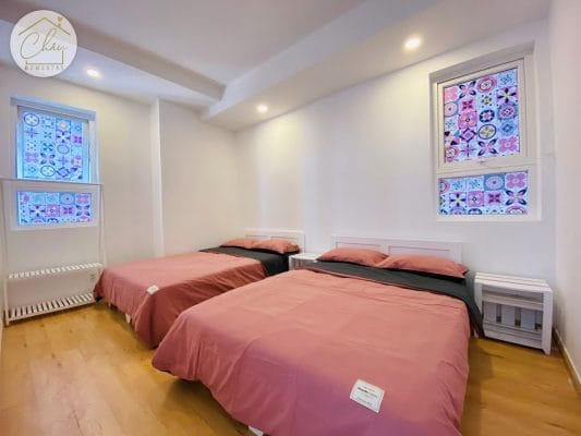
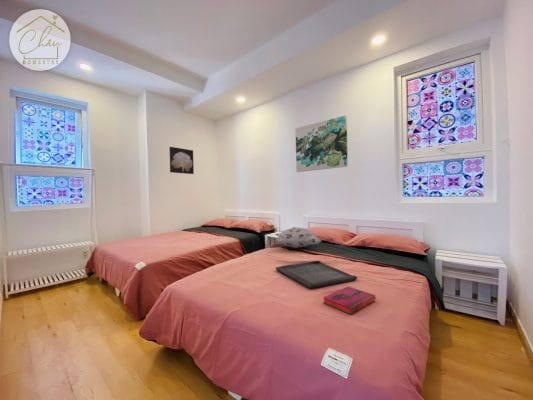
+ wall art (181, 161)
+ decorative pillow (296, 237)
+ wall art (319, 146)
+ serving tray (313, 272)
+ hardback book (349, 298)
